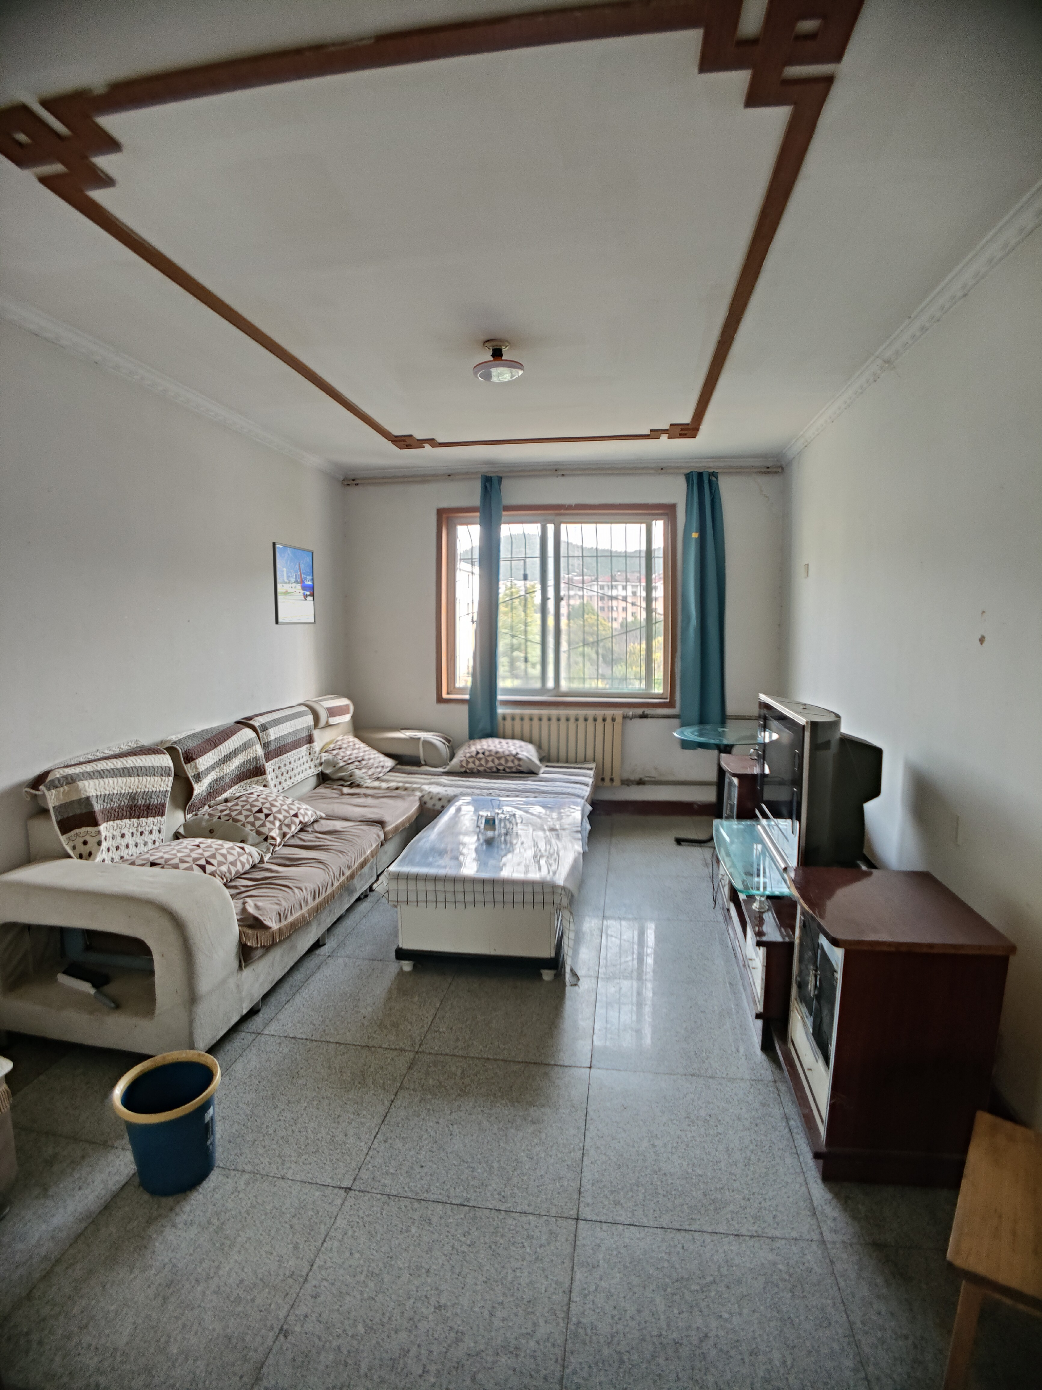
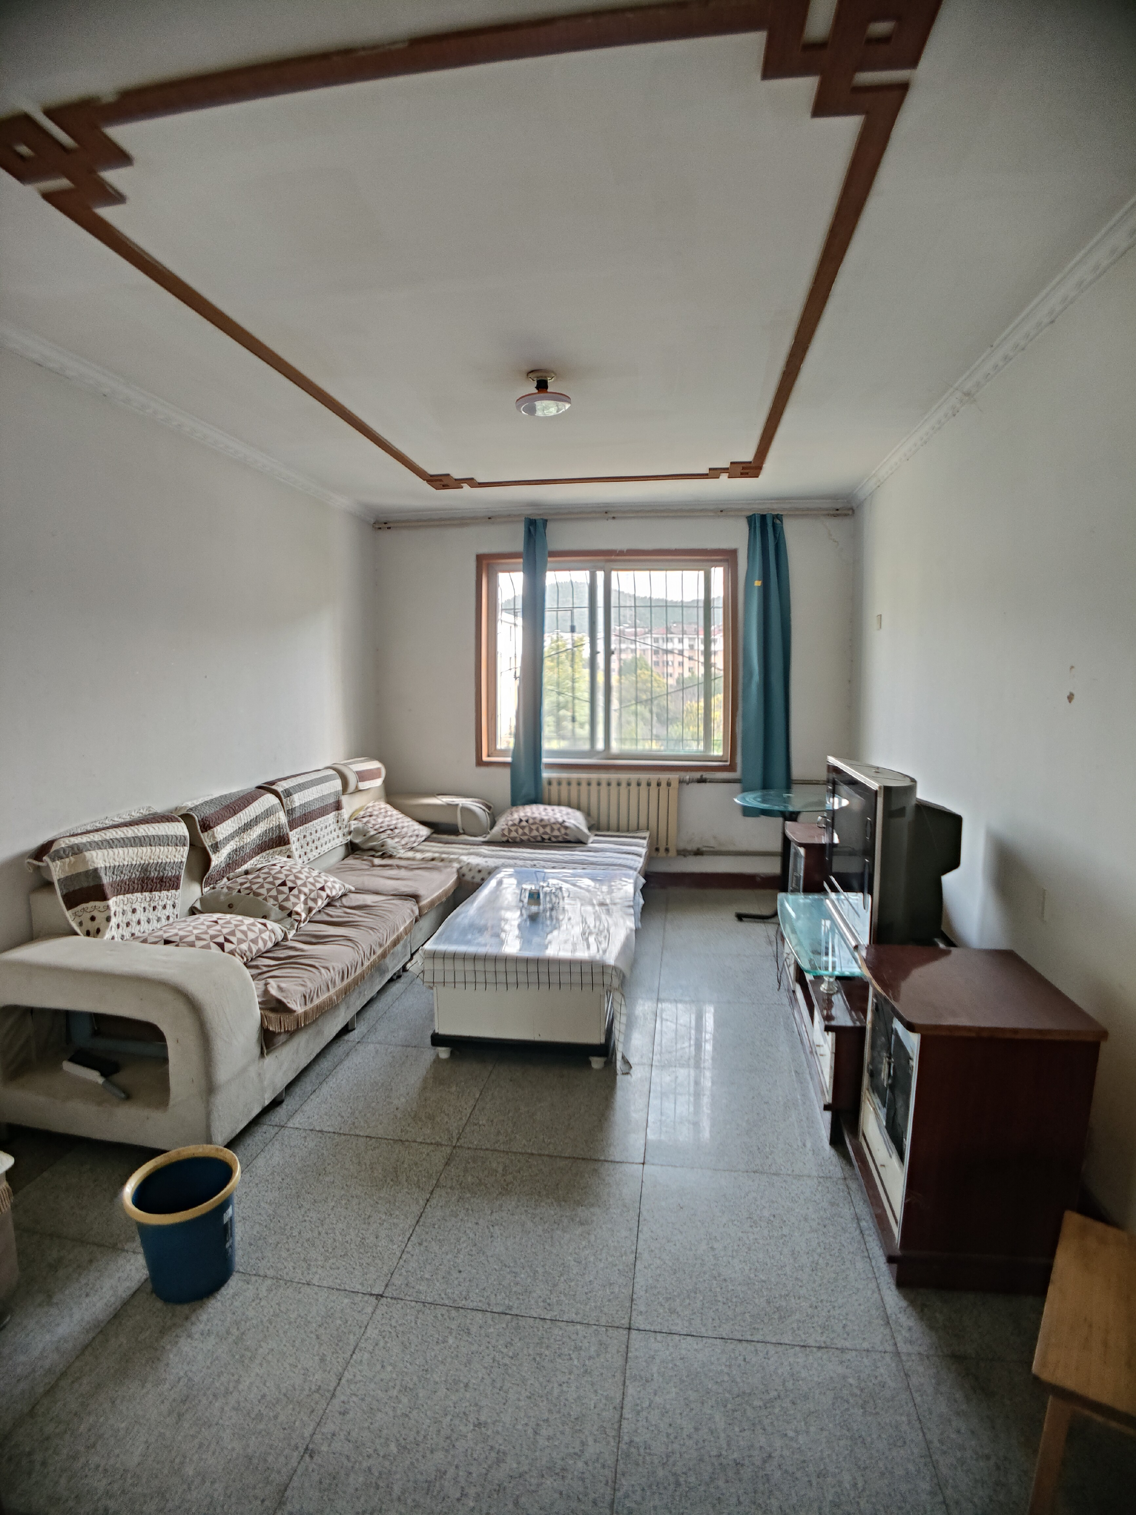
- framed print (296, 586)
